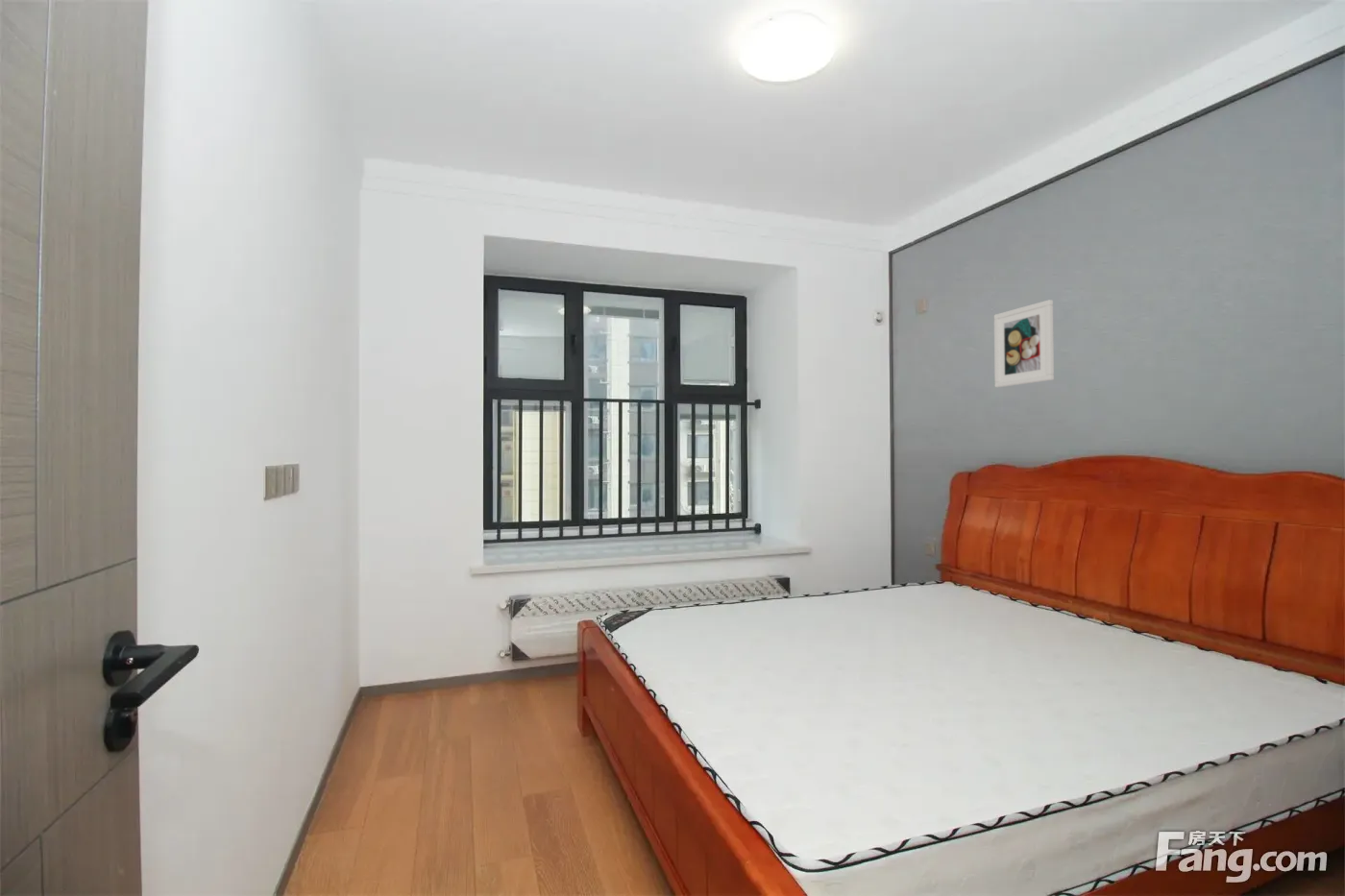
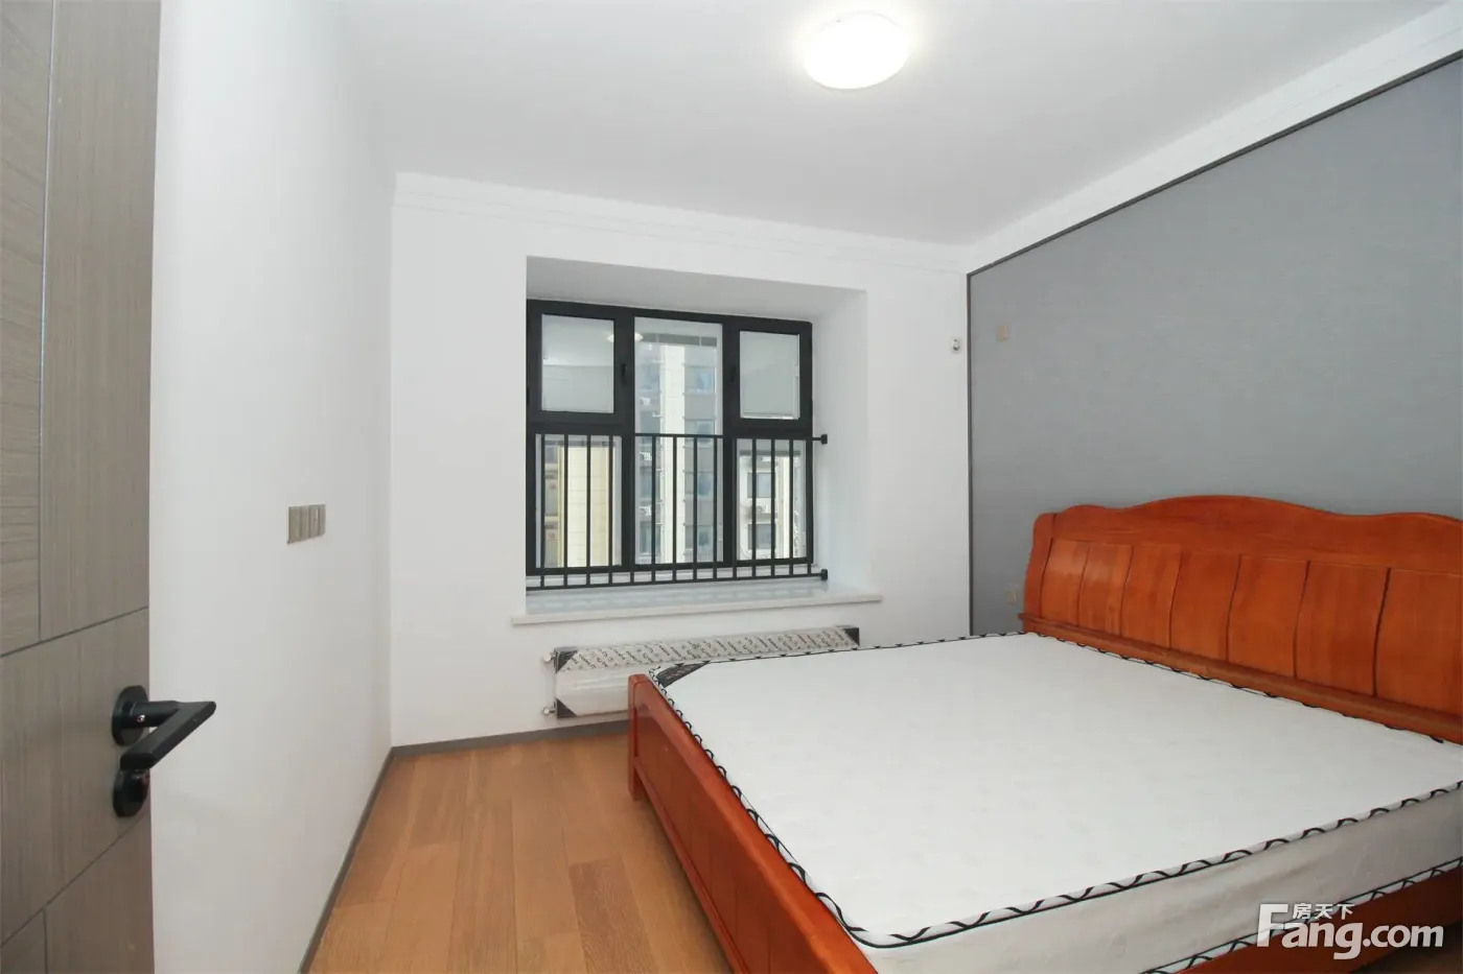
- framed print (1022, 346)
